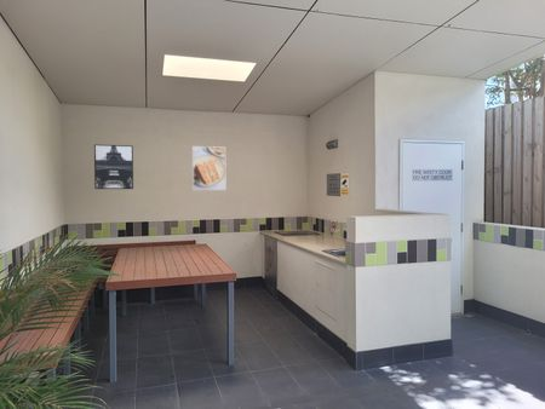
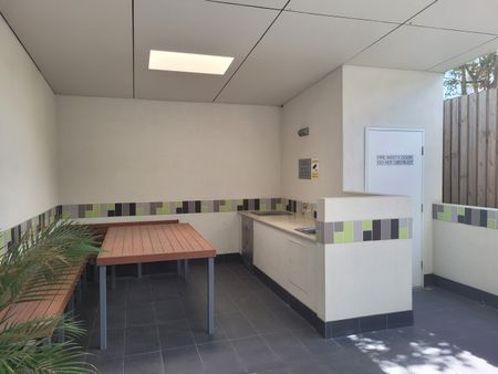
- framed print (208, 168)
- wall art (114, 167)
